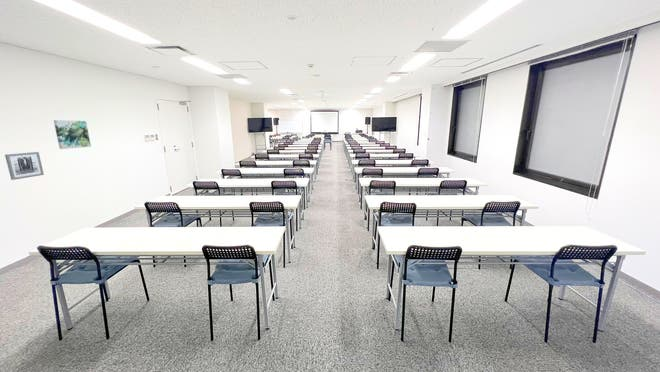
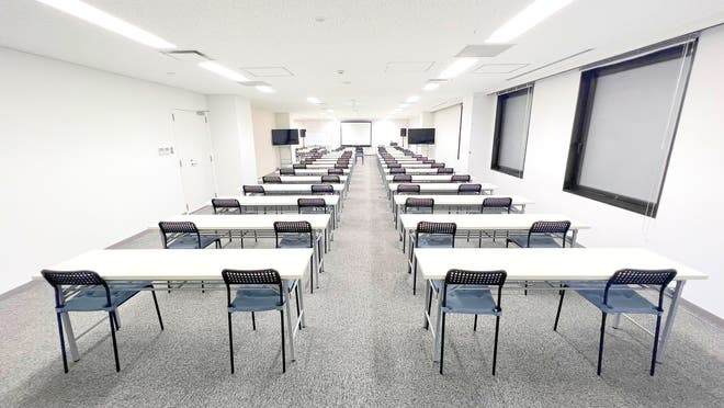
- wall art (25, 165)
- wall art (73, 134)
